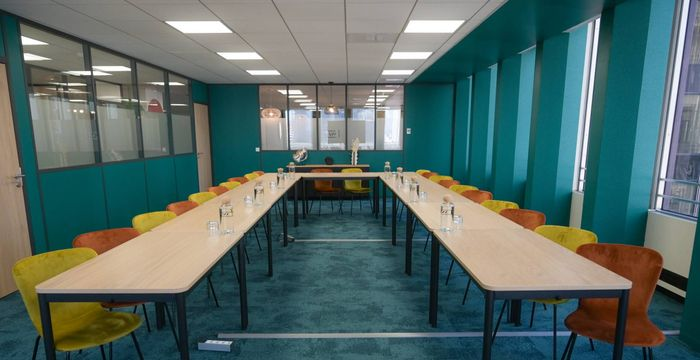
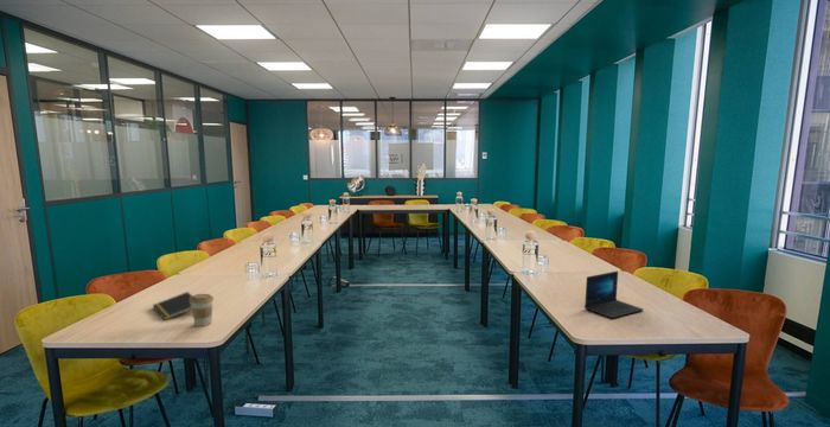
+ coffee cup (202, 308)
+ laptop (614, 293)
+ notepad (177, 305)
